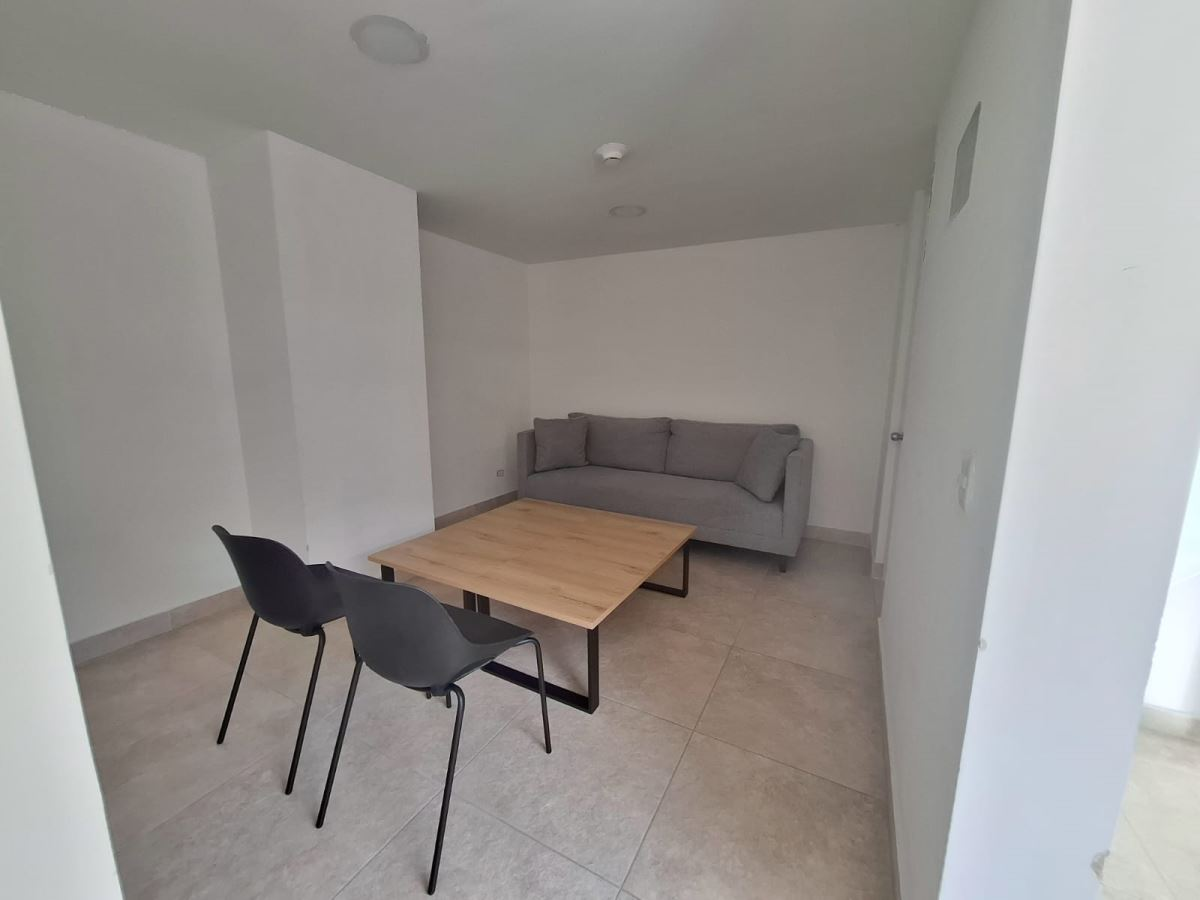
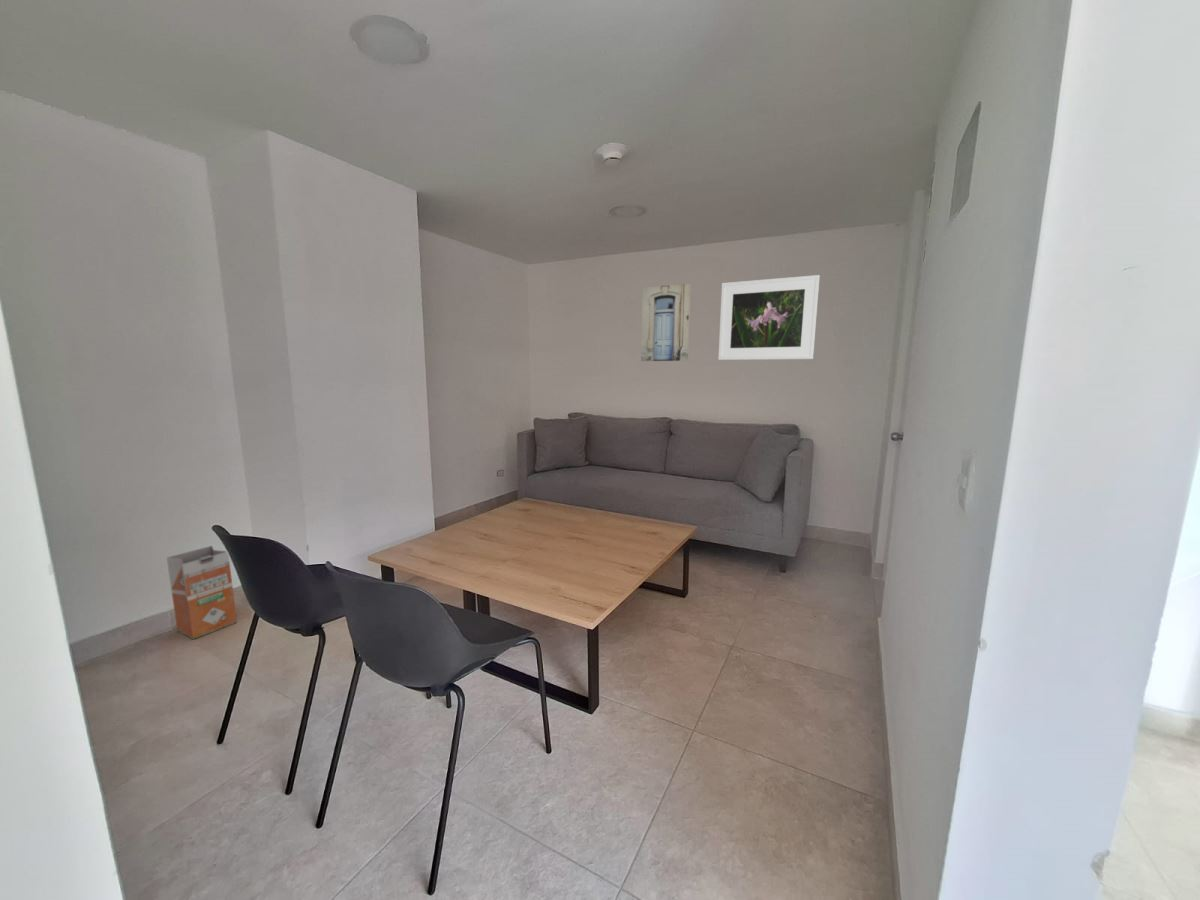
+ wall art (665, 324)
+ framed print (766, 319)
+ waste bin (204, 589)
